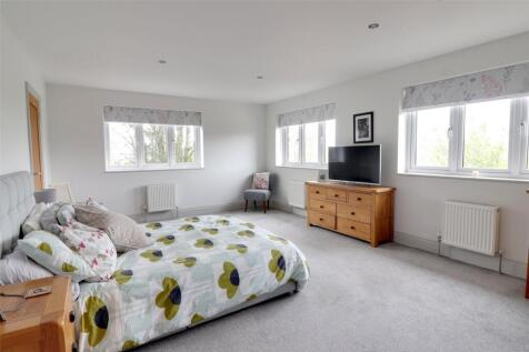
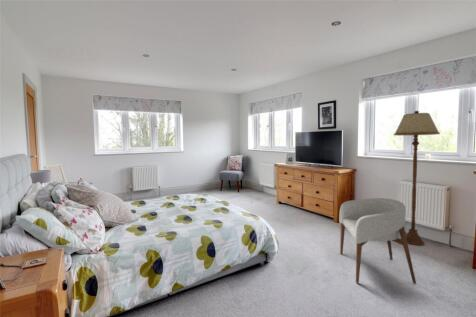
+ armchair (371, 234)
+ floor lamp (414, 177)
